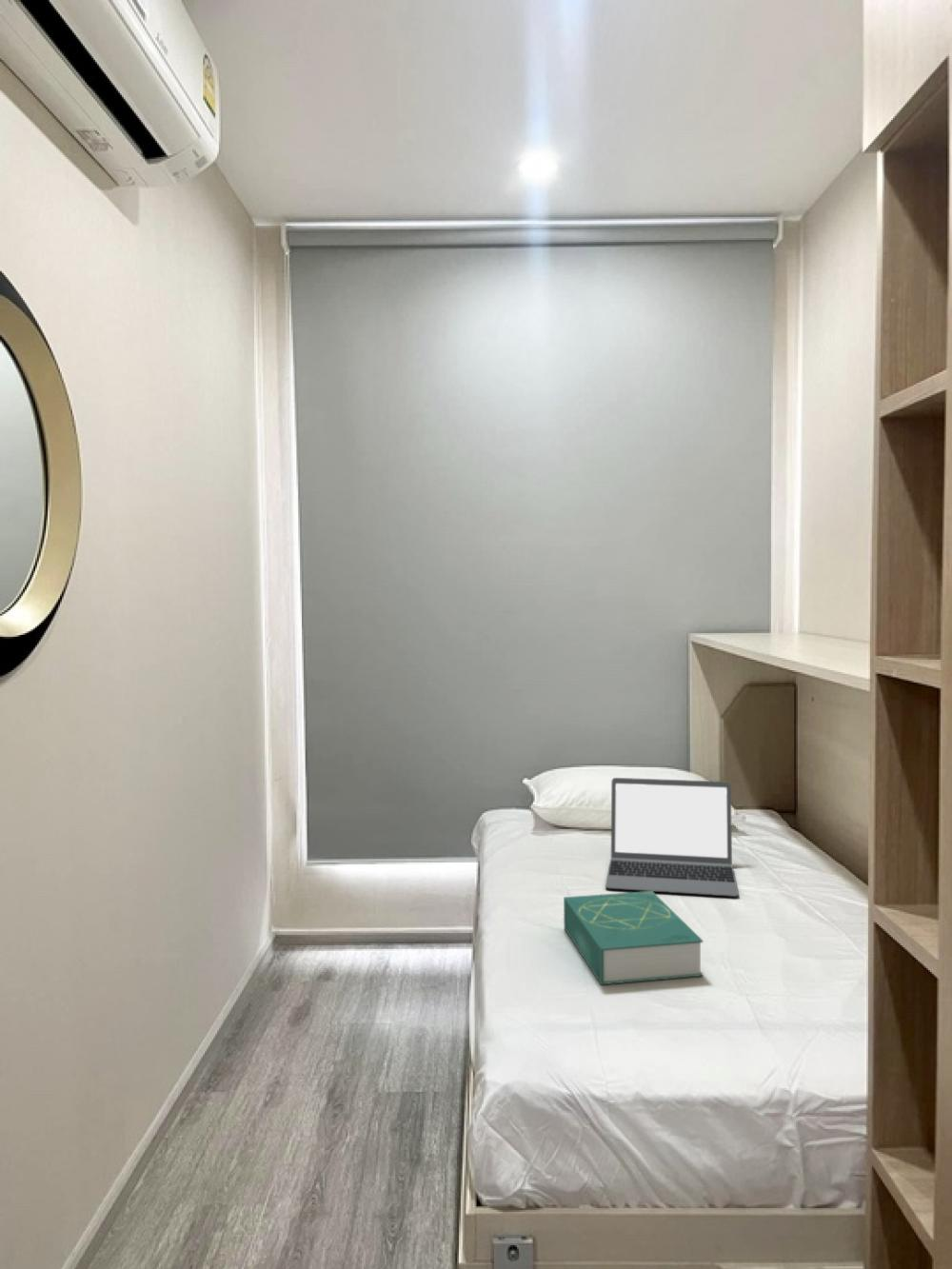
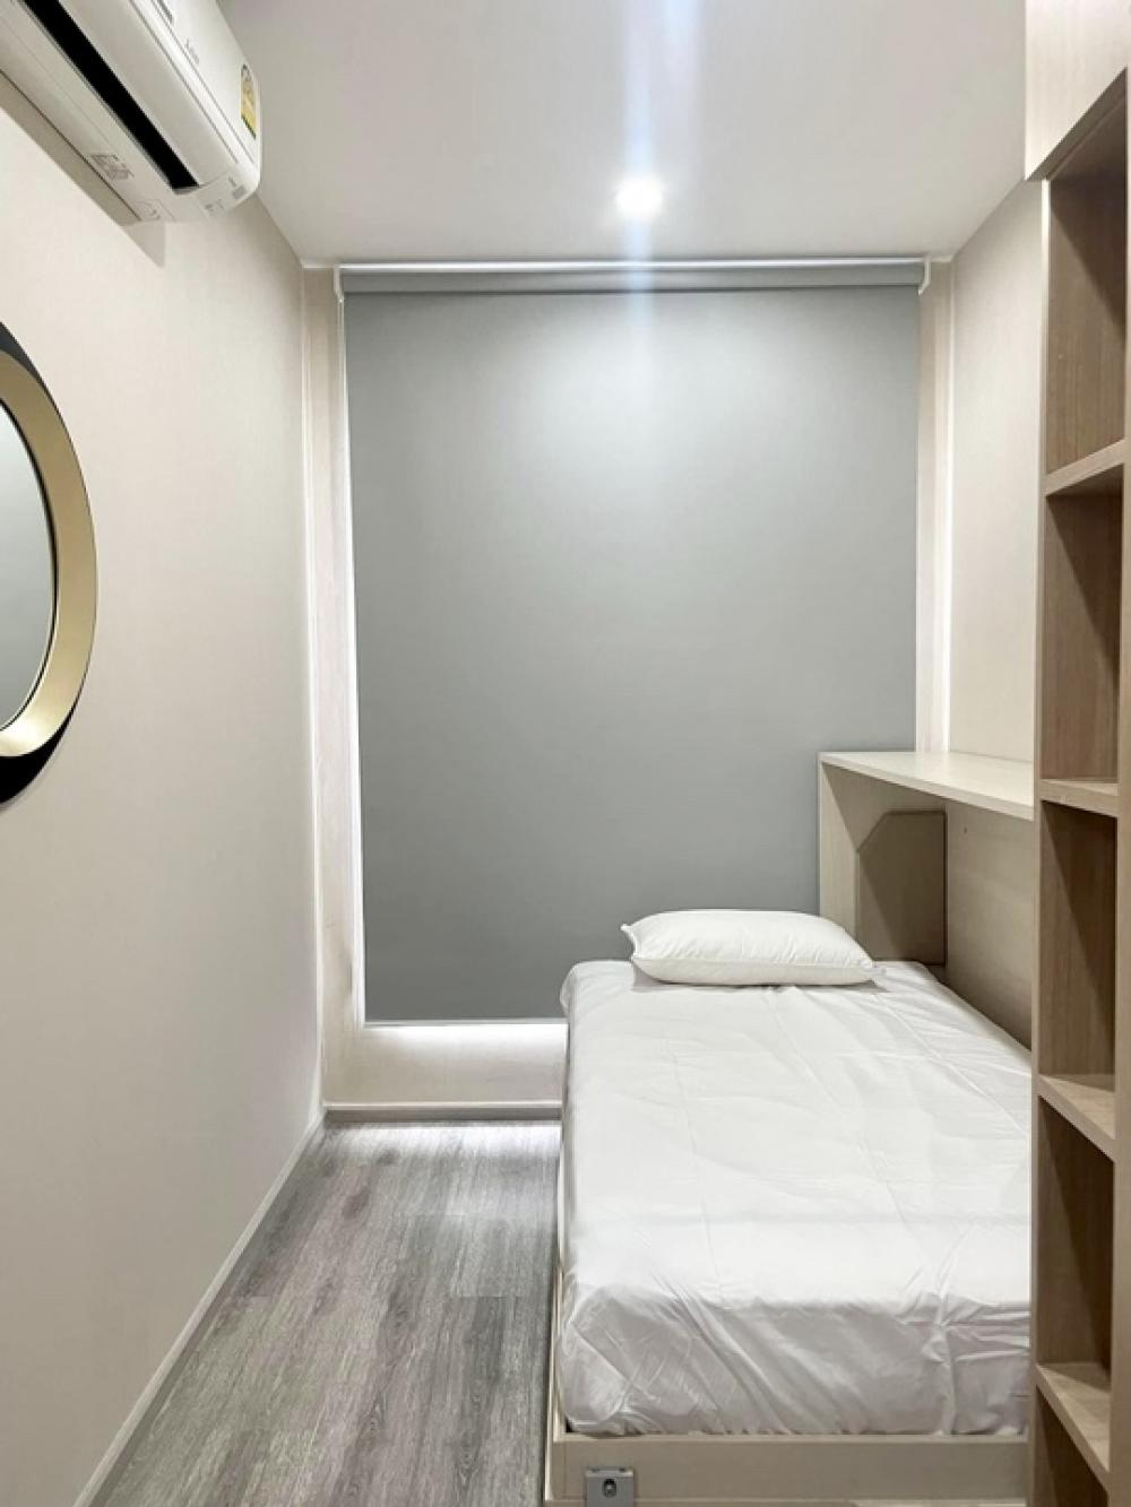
- book (628, 934)
- laptop (670, 833)
